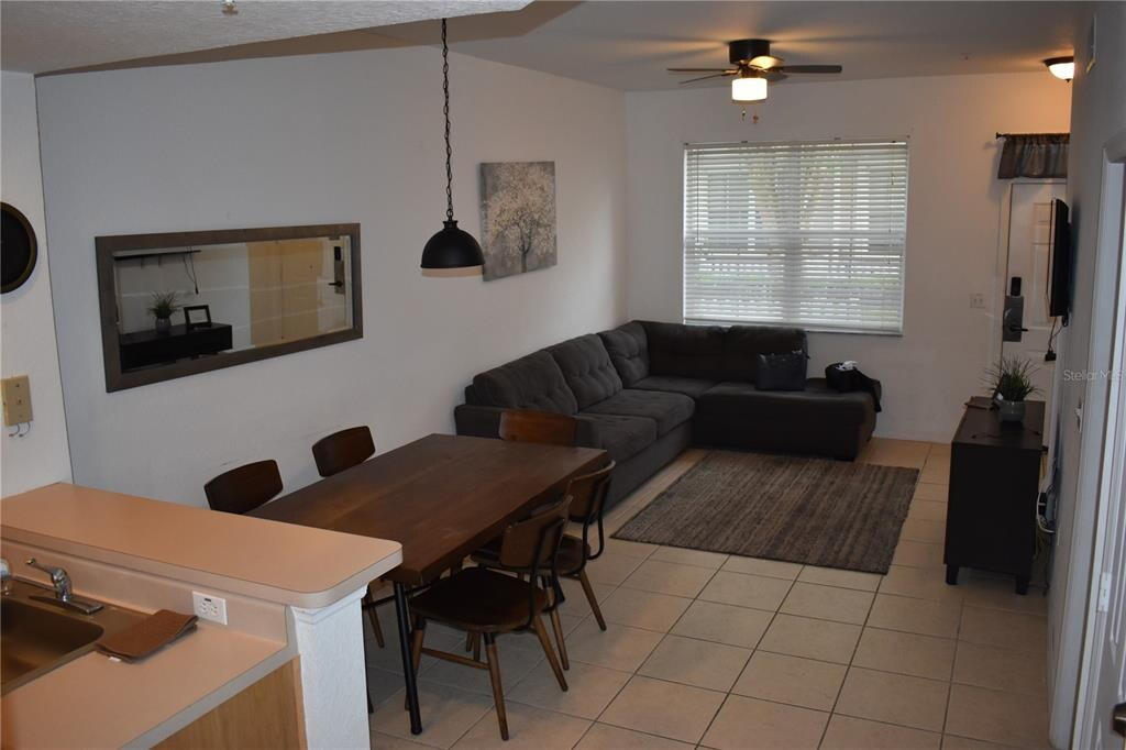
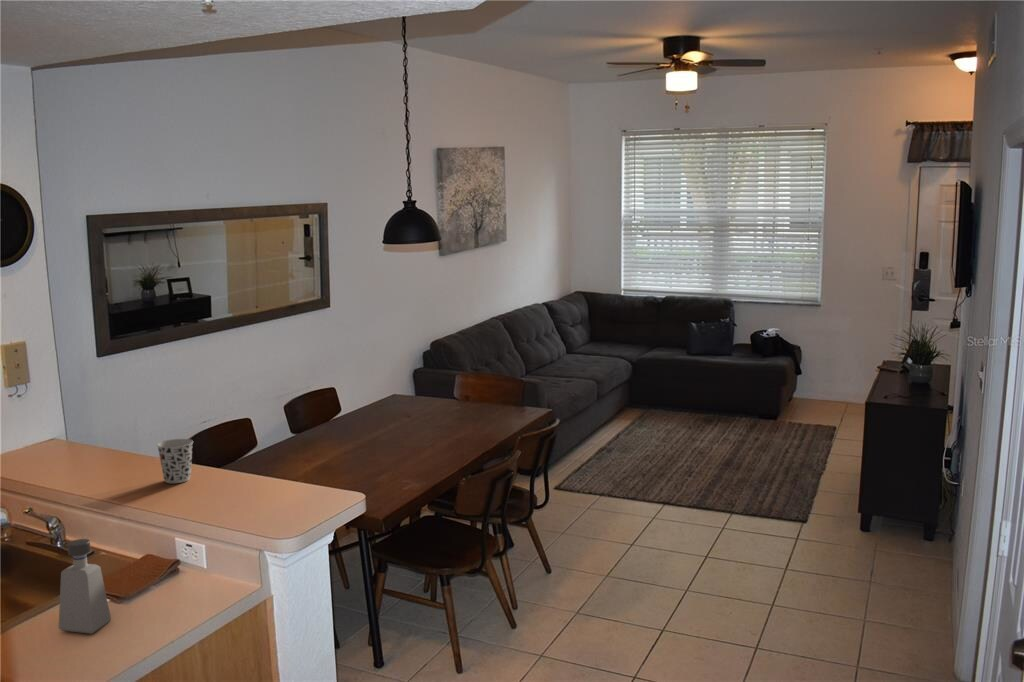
+ soap dispenser (82, 584)
+ cup (176, 461)
